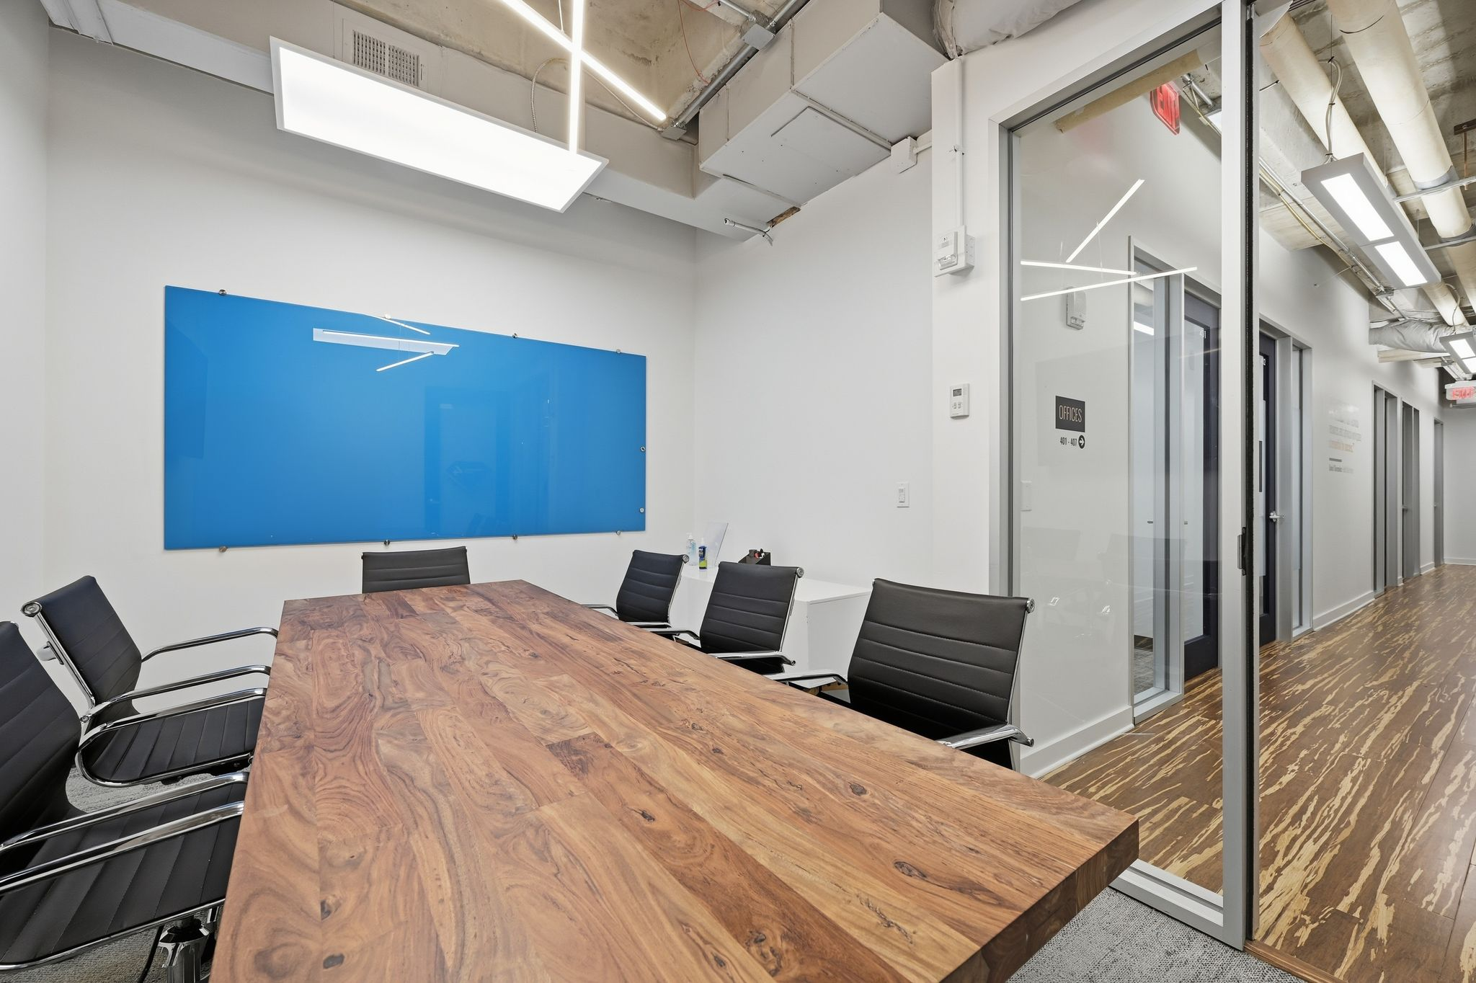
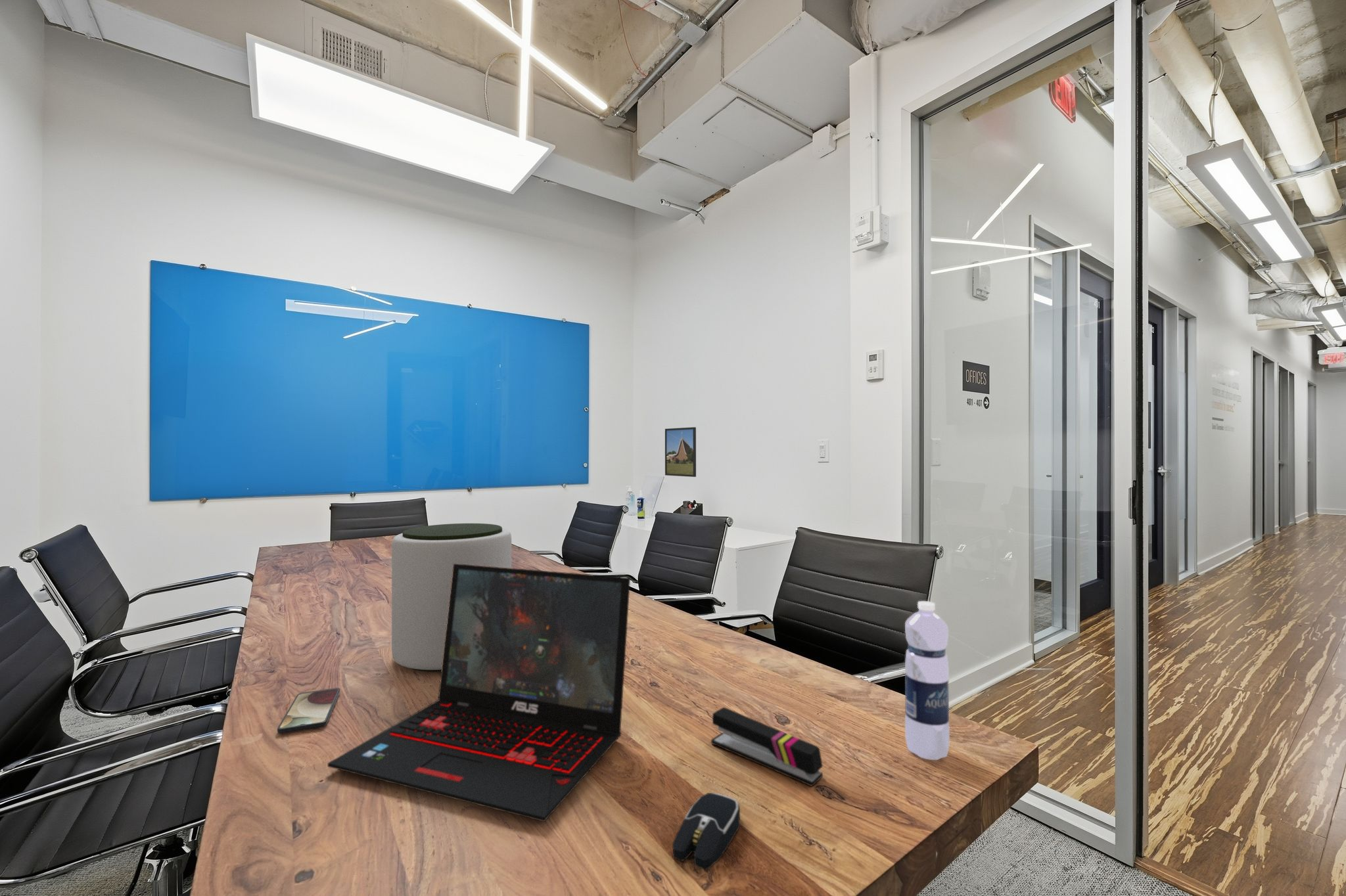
+ laptop (490, 667)
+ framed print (680, 452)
+ stapler (764, 742)
+ water bottle (926, 677)
+ computer mouse (708, 824)
+ smartphone (311, 709)
+ plant pot (450, 591)
